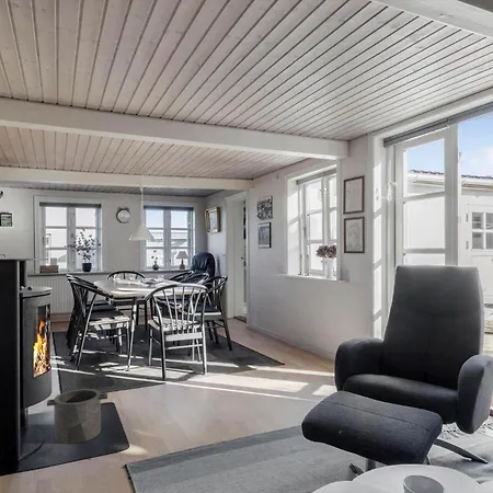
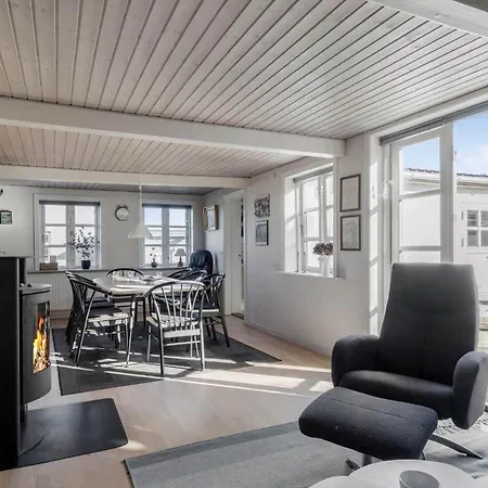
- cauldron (78, 414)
